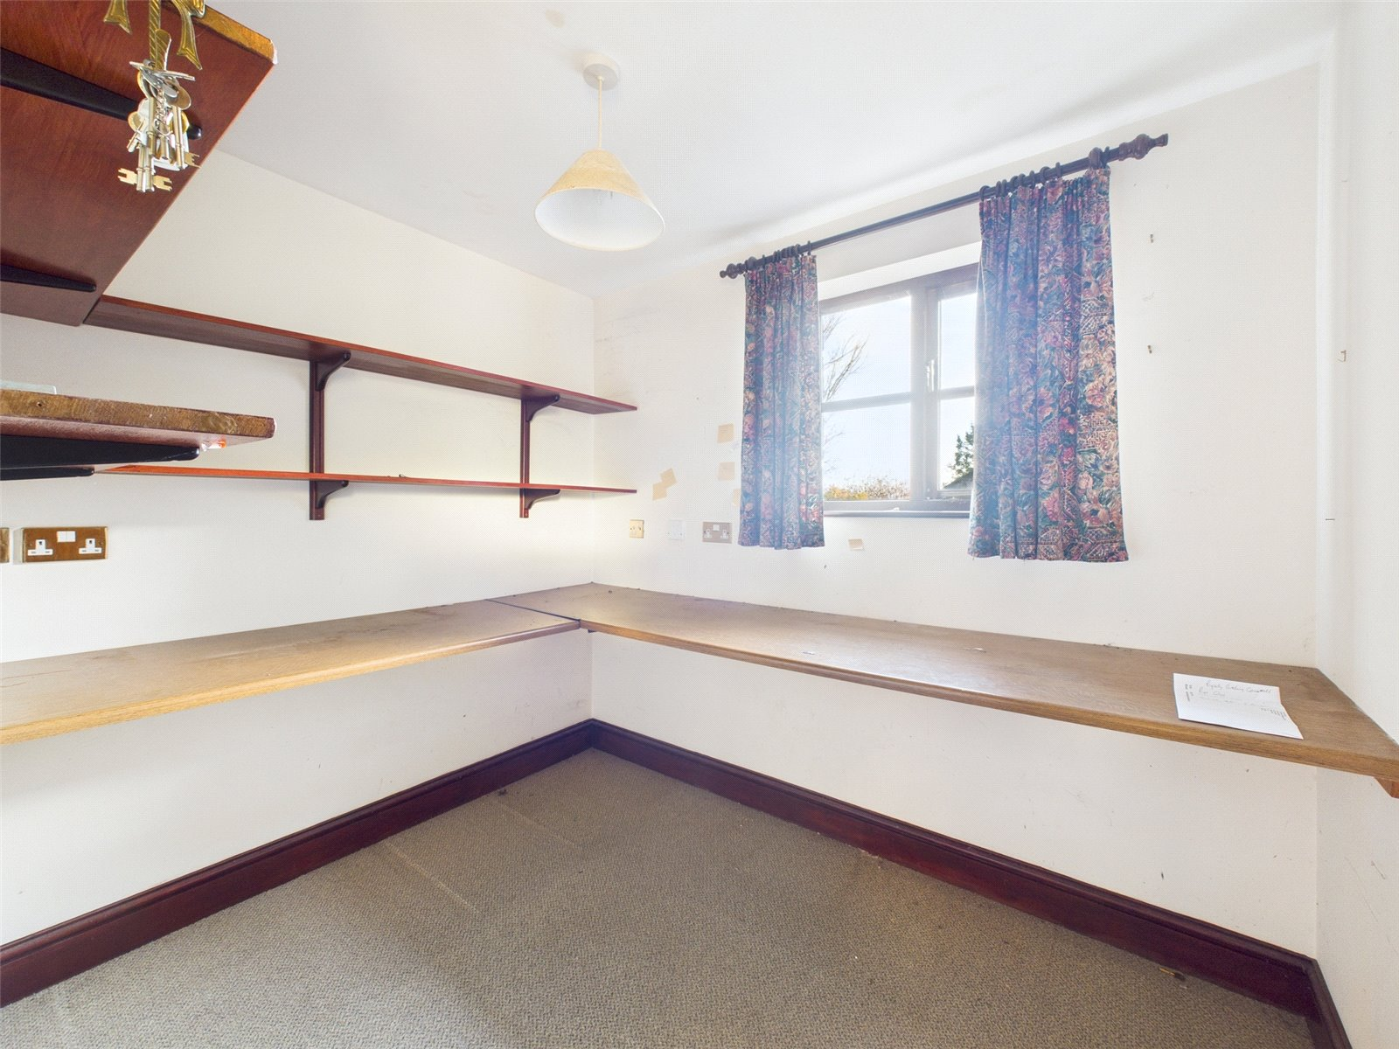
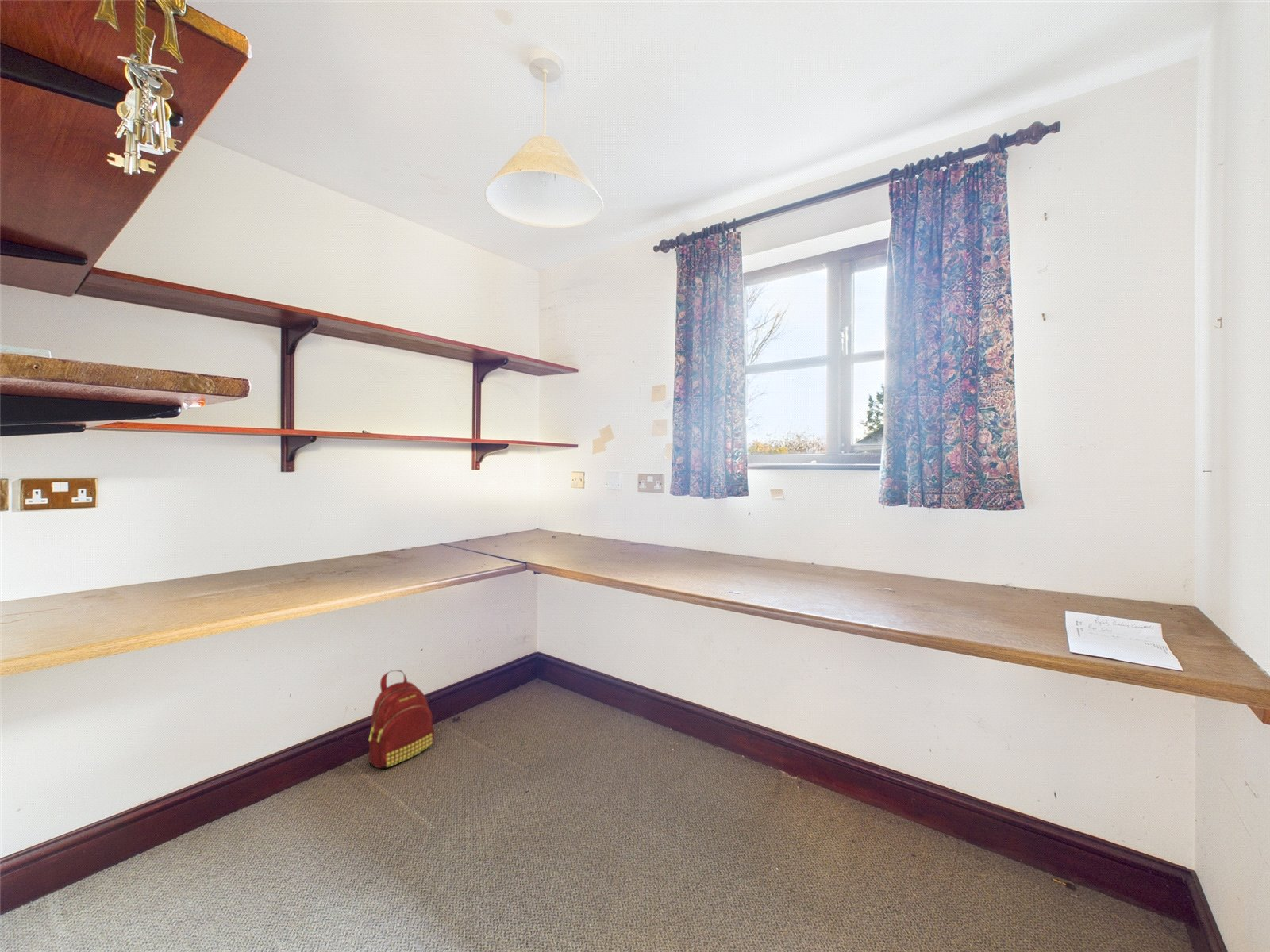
+ backpack (399, 714)
